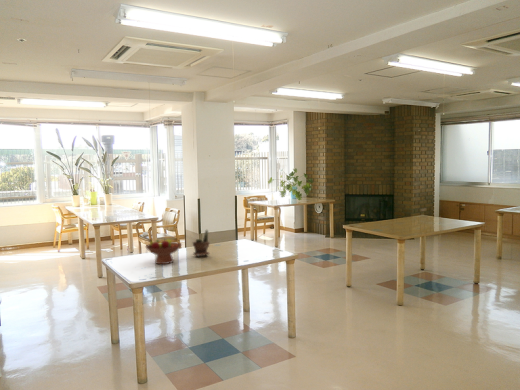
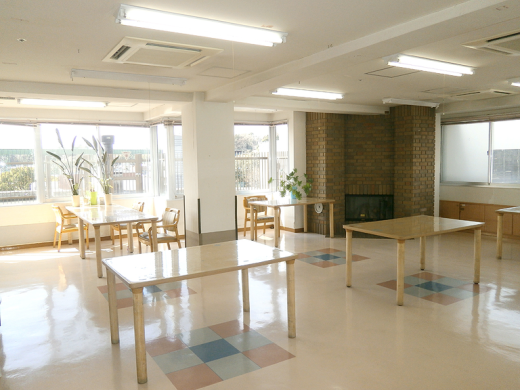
- fruit bowl (164, 250)
- potted plant (201, 243)
